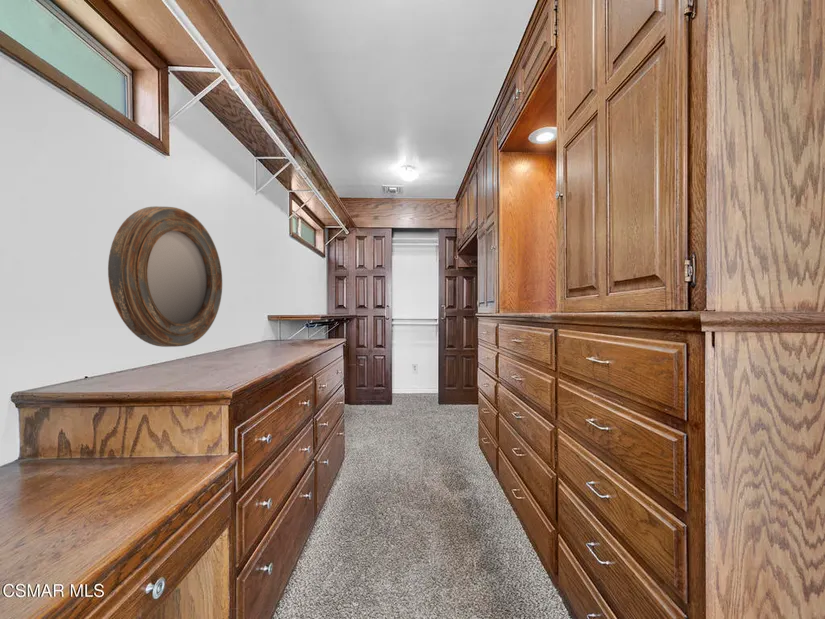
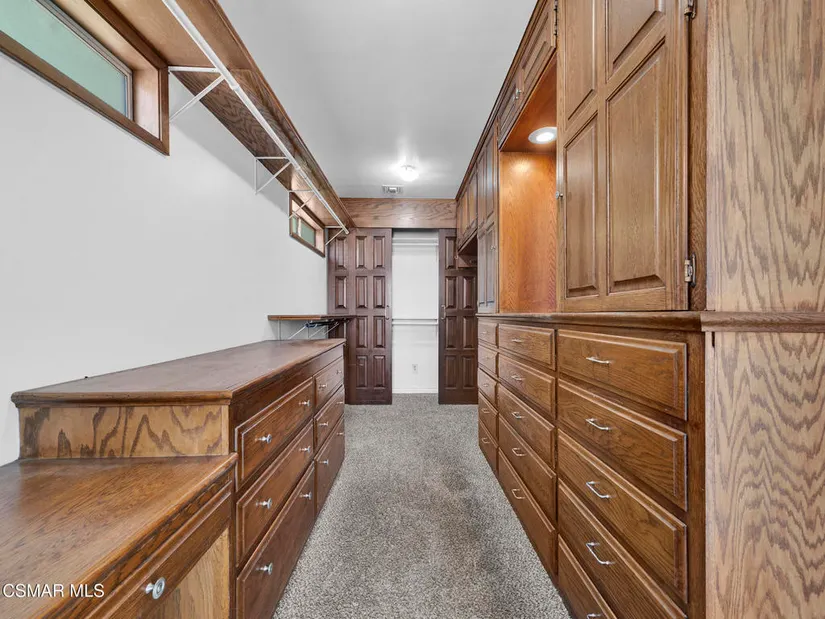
- home mirror (177, 278)
